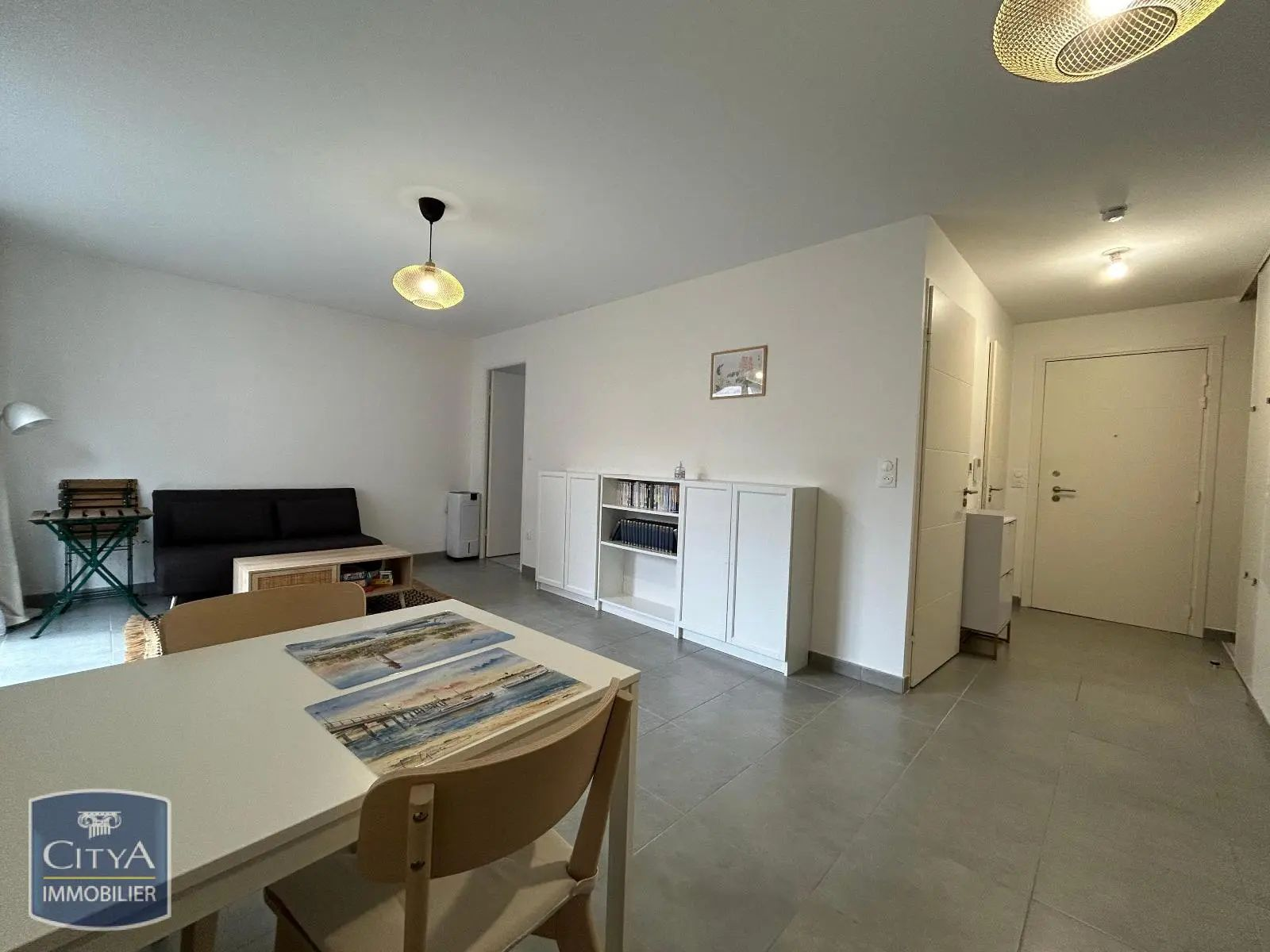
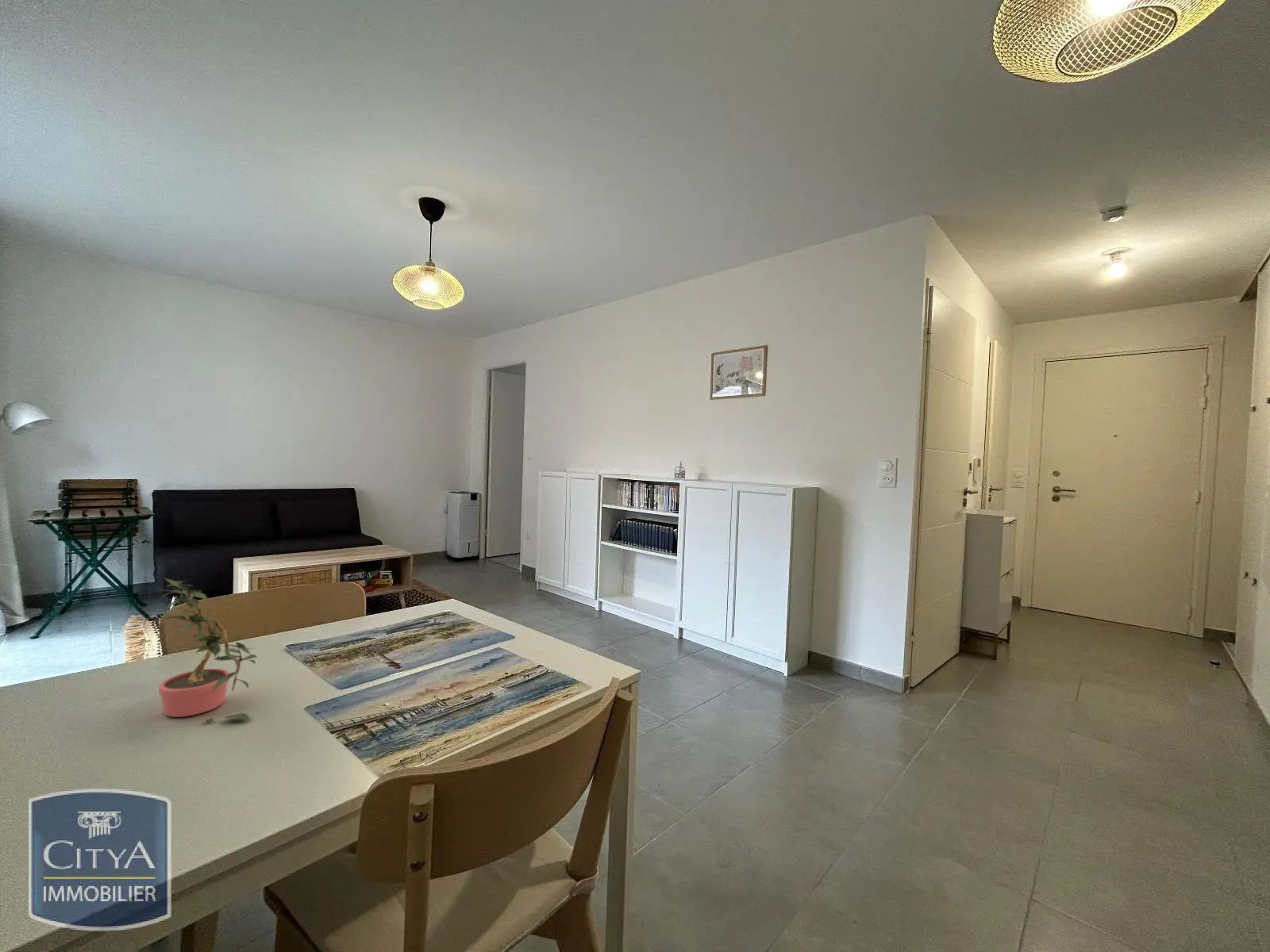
+ potted plant (202, 648)
